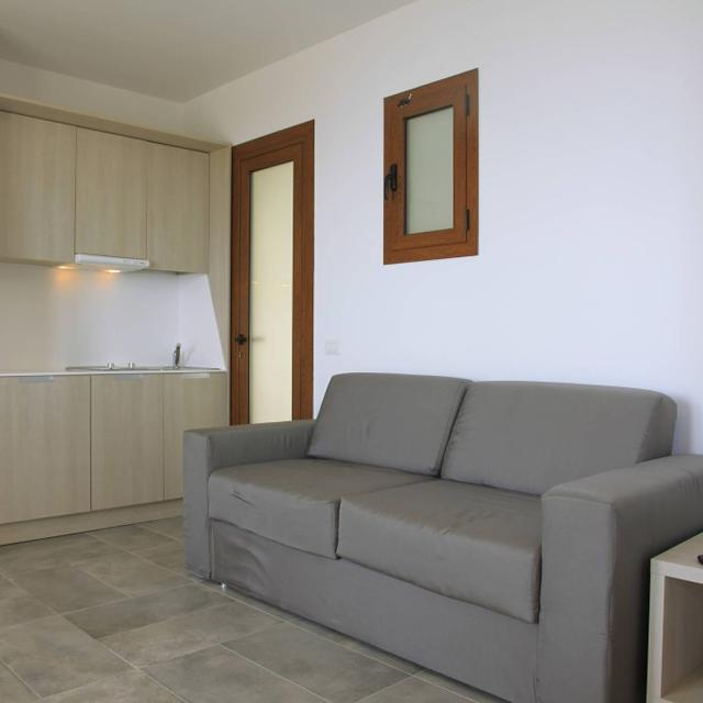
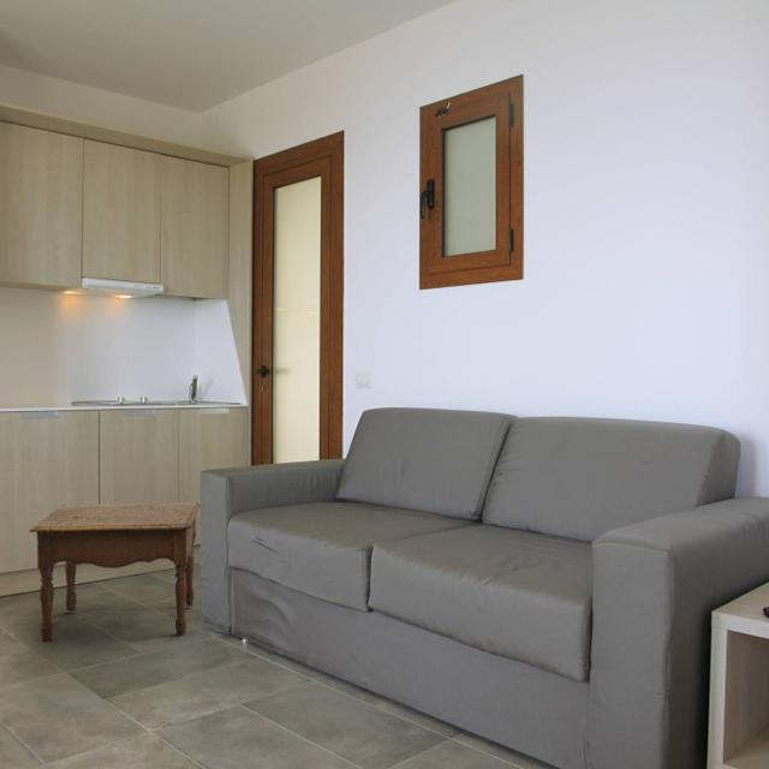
+ side table (123, 566)
